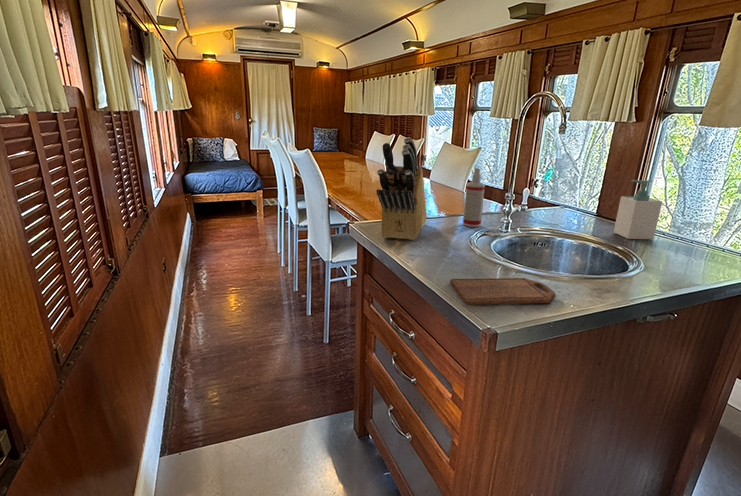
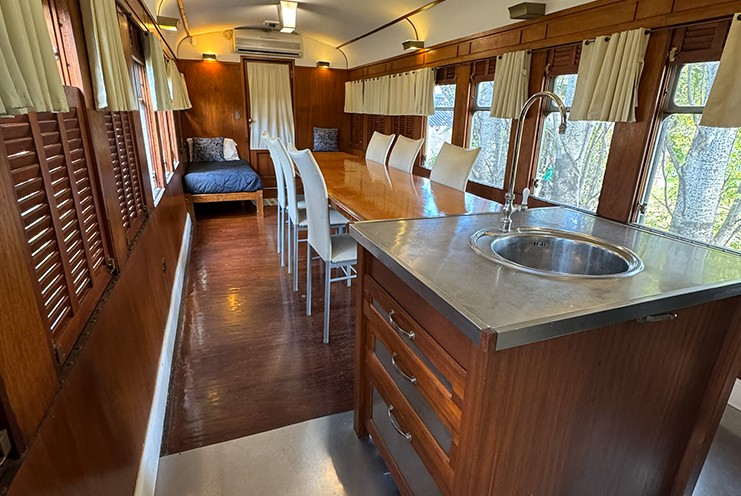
- knife block (404, 186)
- soap bottle (638, 208)
- cutting board (503, 290)
- spray bottle (474, 197)
